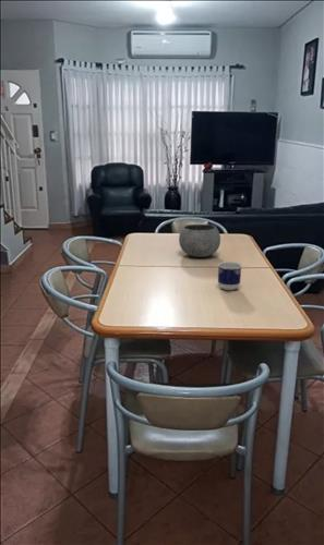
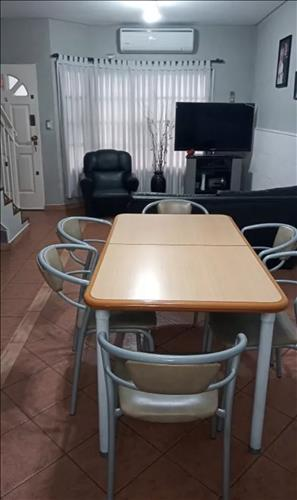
- cup (229, 277)
- bowl (199, 241)
